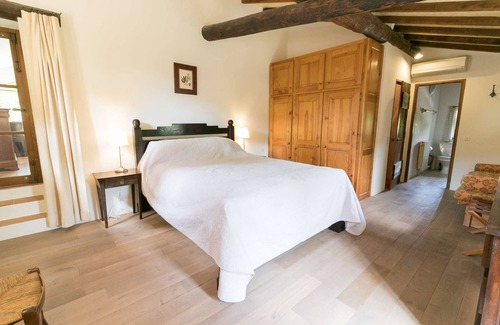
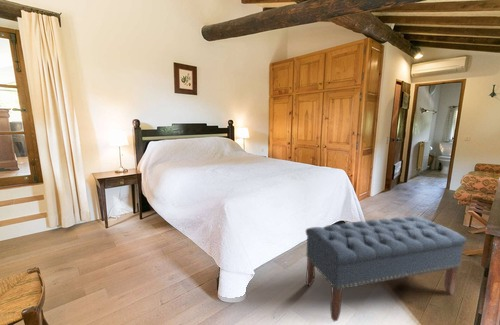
+ bench (380, 259)
